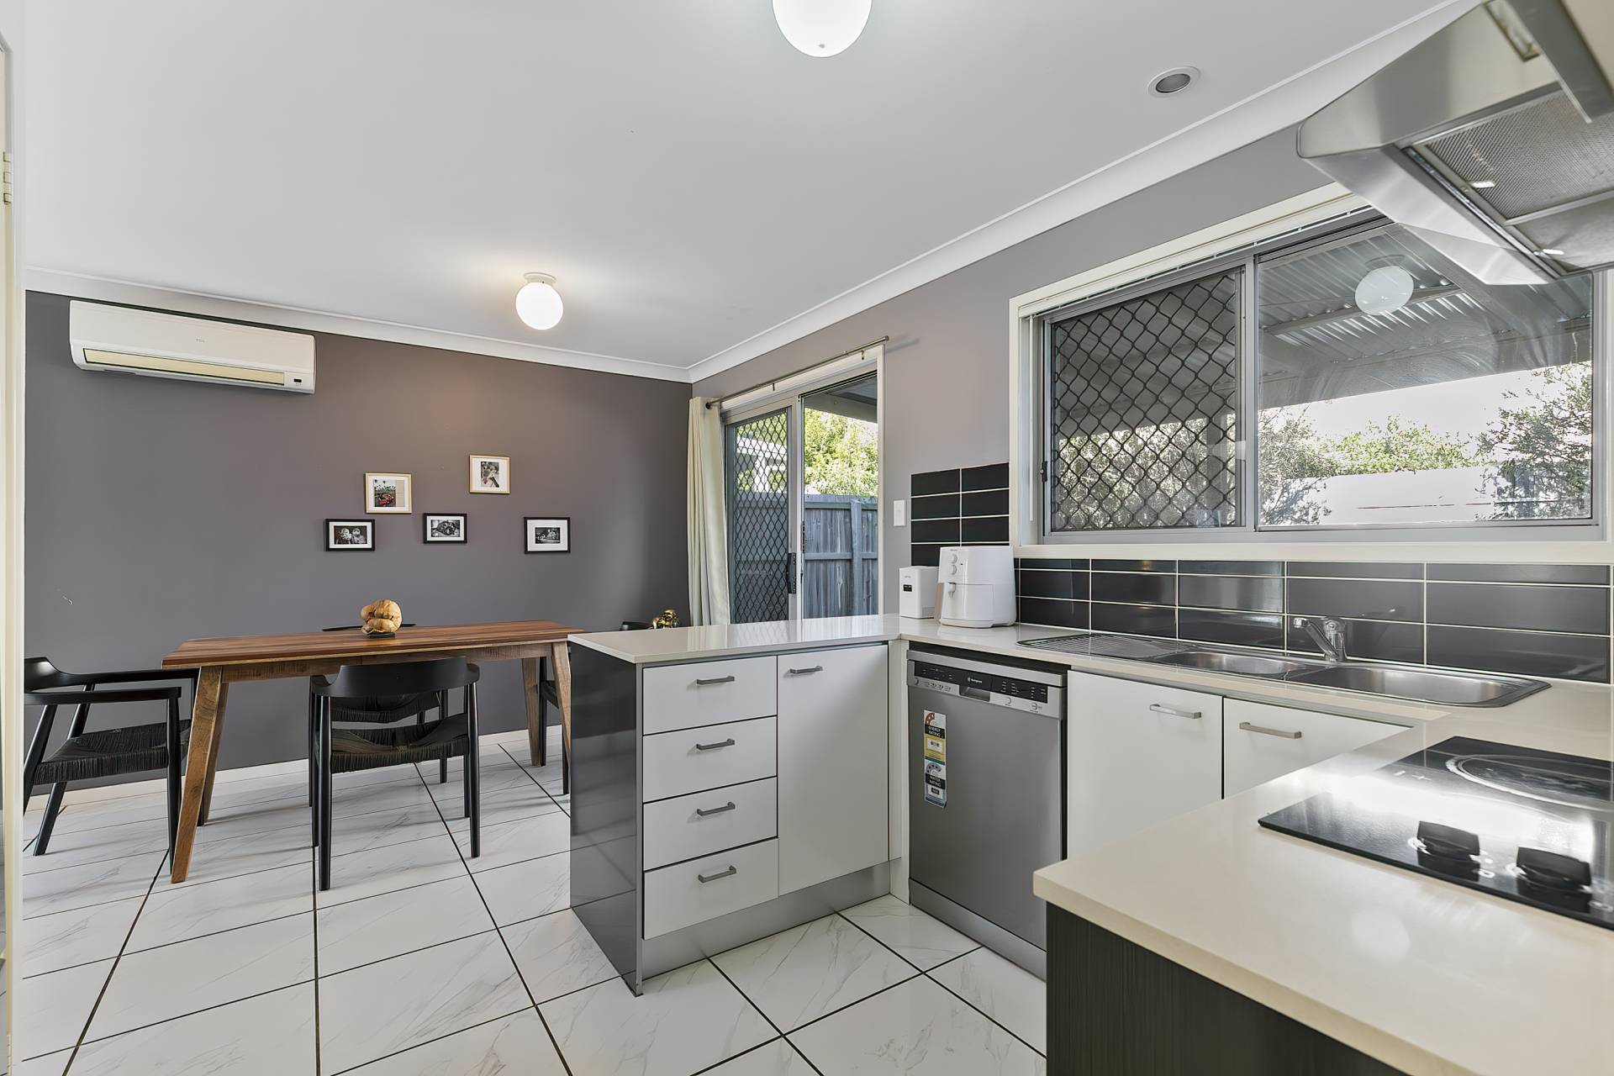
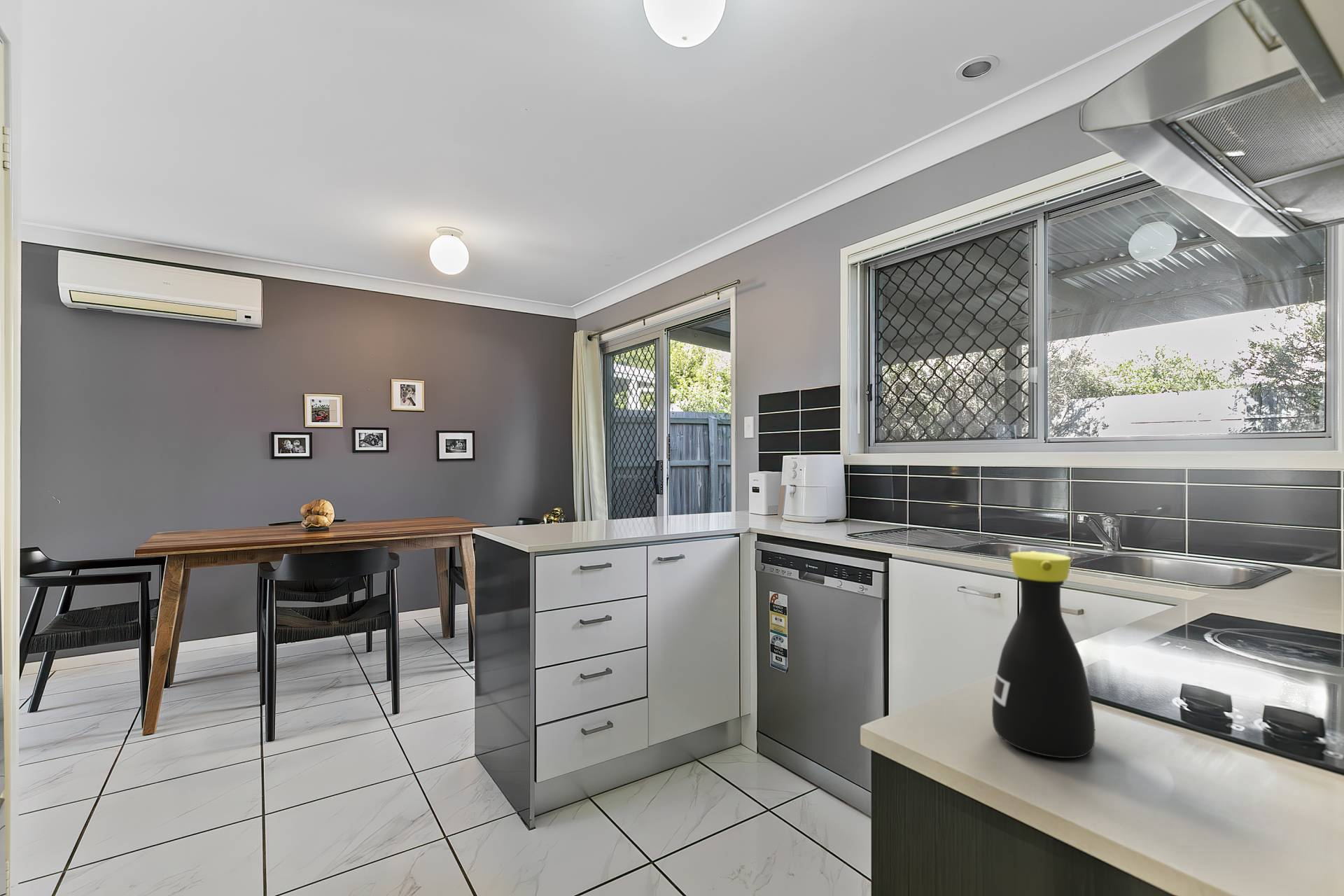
+ bottle (1041, 647)
